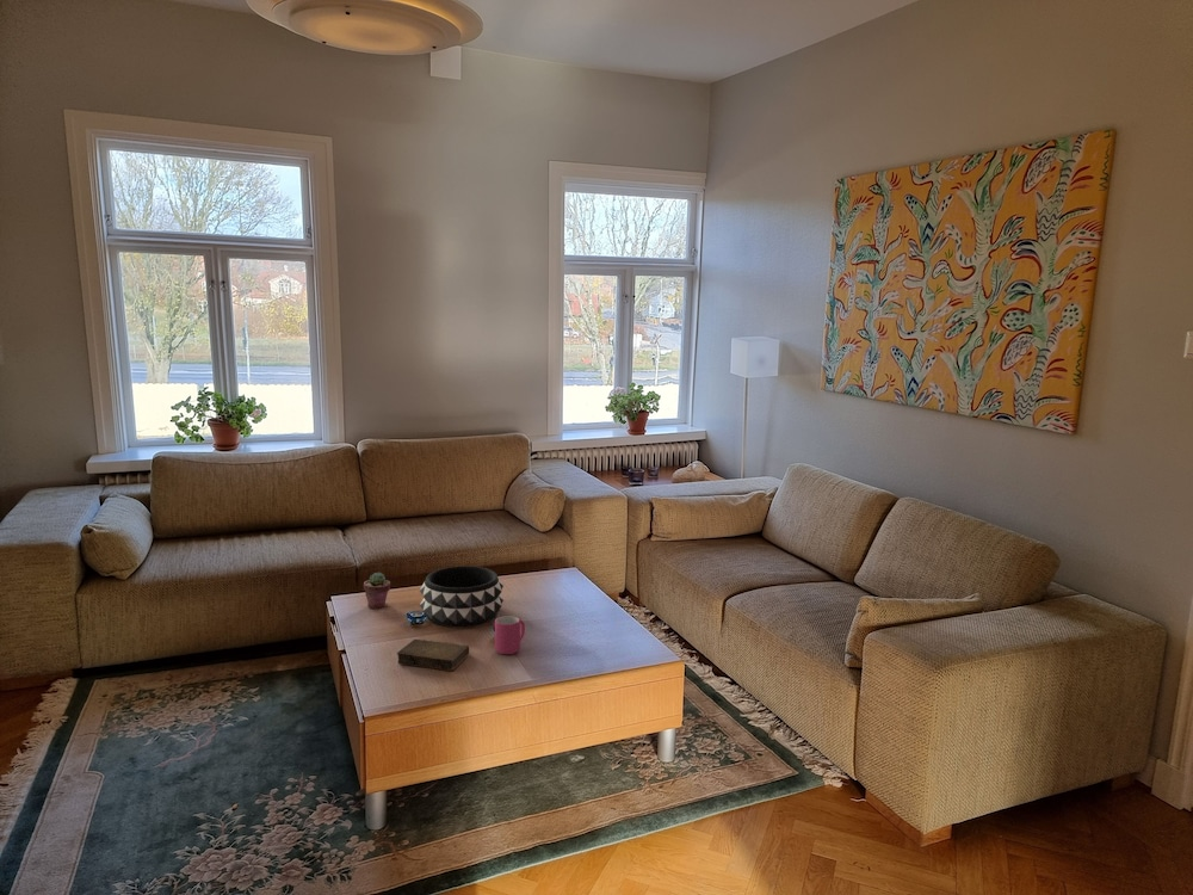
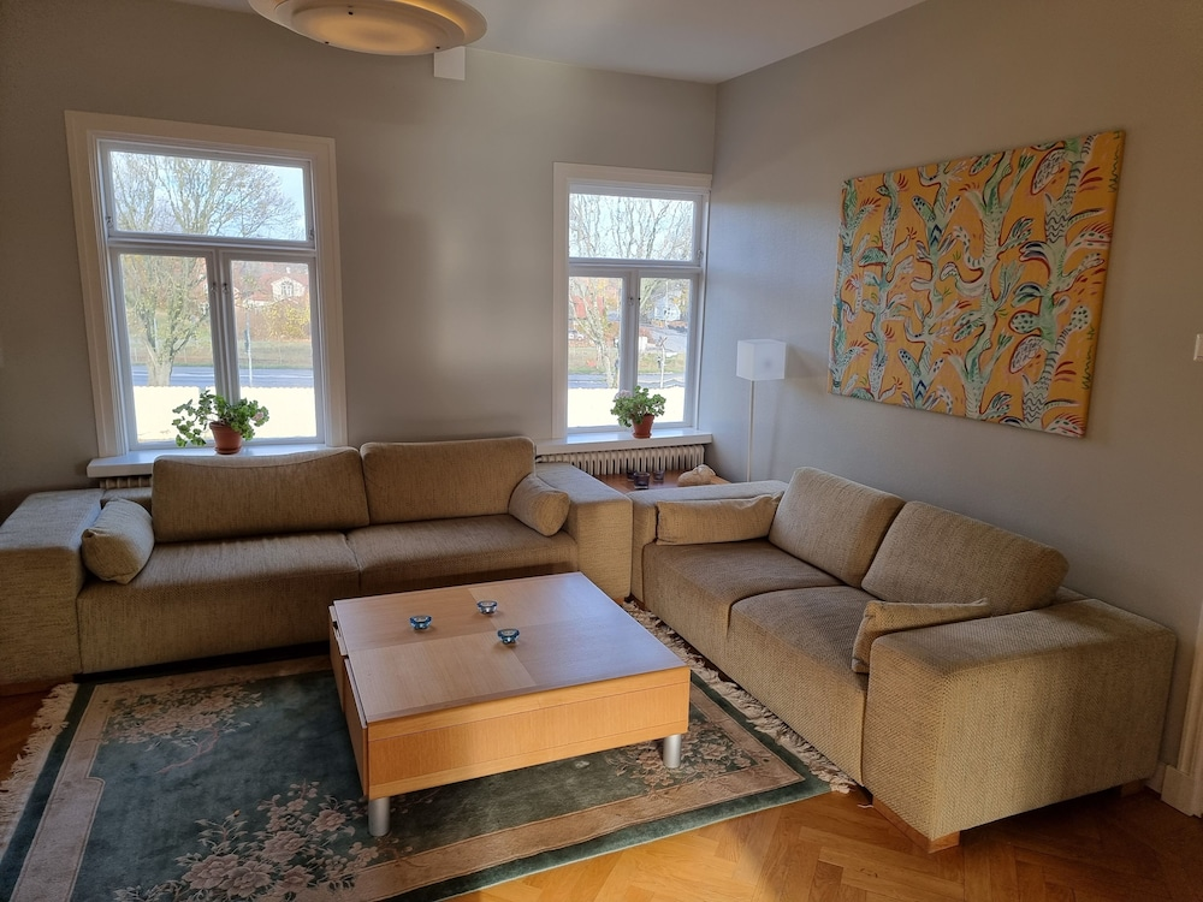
- mug (511, 634)
- potted succulent (377, 588)
- decorative bowl (462, 594)
- book (433, 653)
